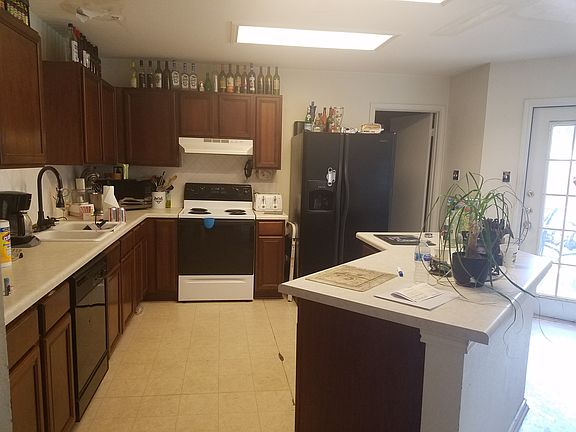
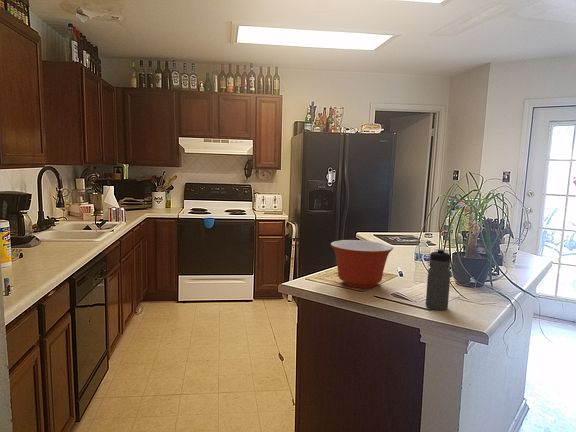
+ water bottle (438, 278)
+ mixing bowl (360, 264)
